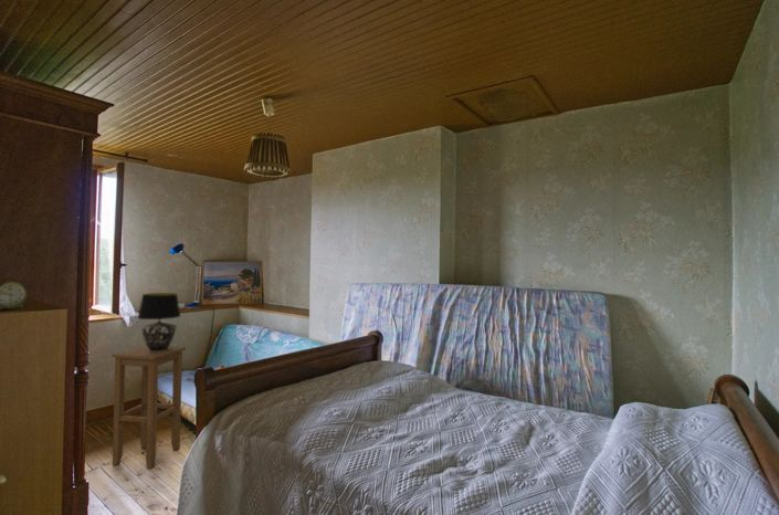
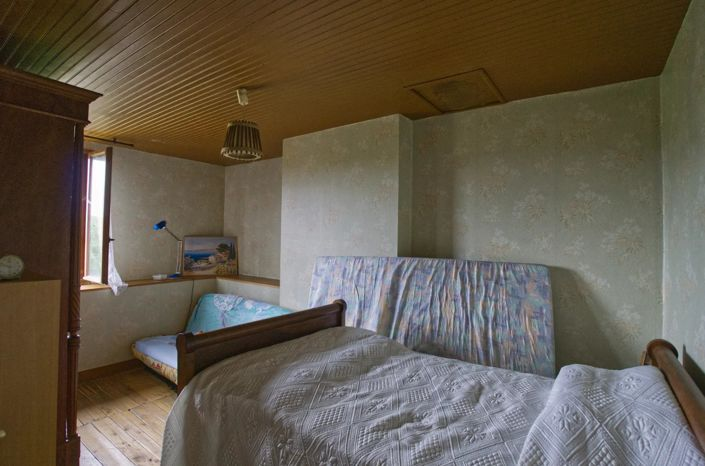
- table lamp (159, 322)
- stool (148, 403)
